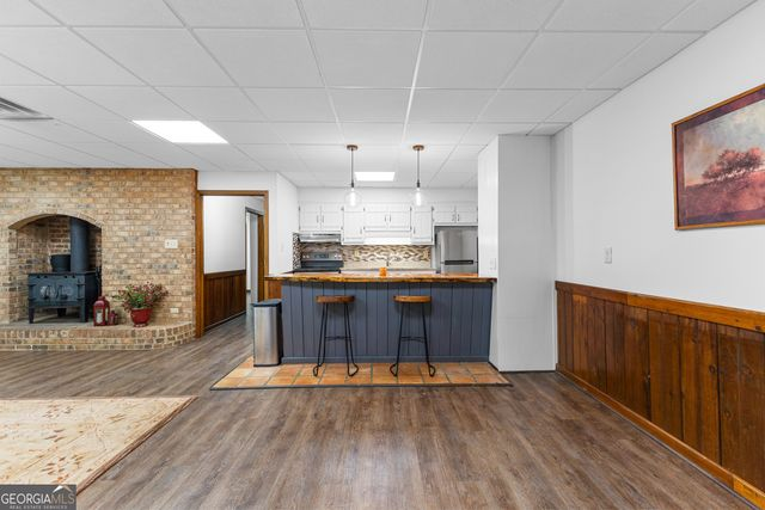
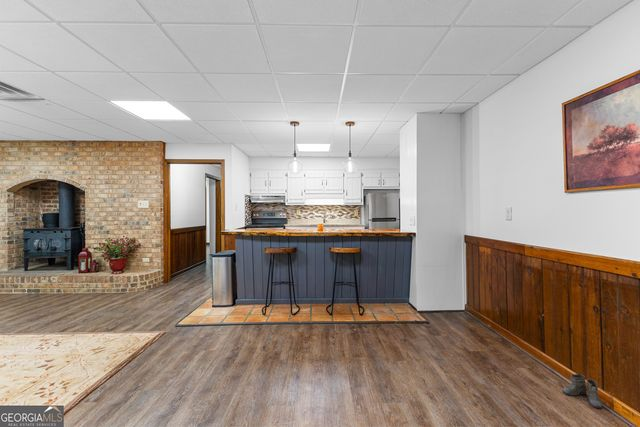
+ boots (582, 388)
